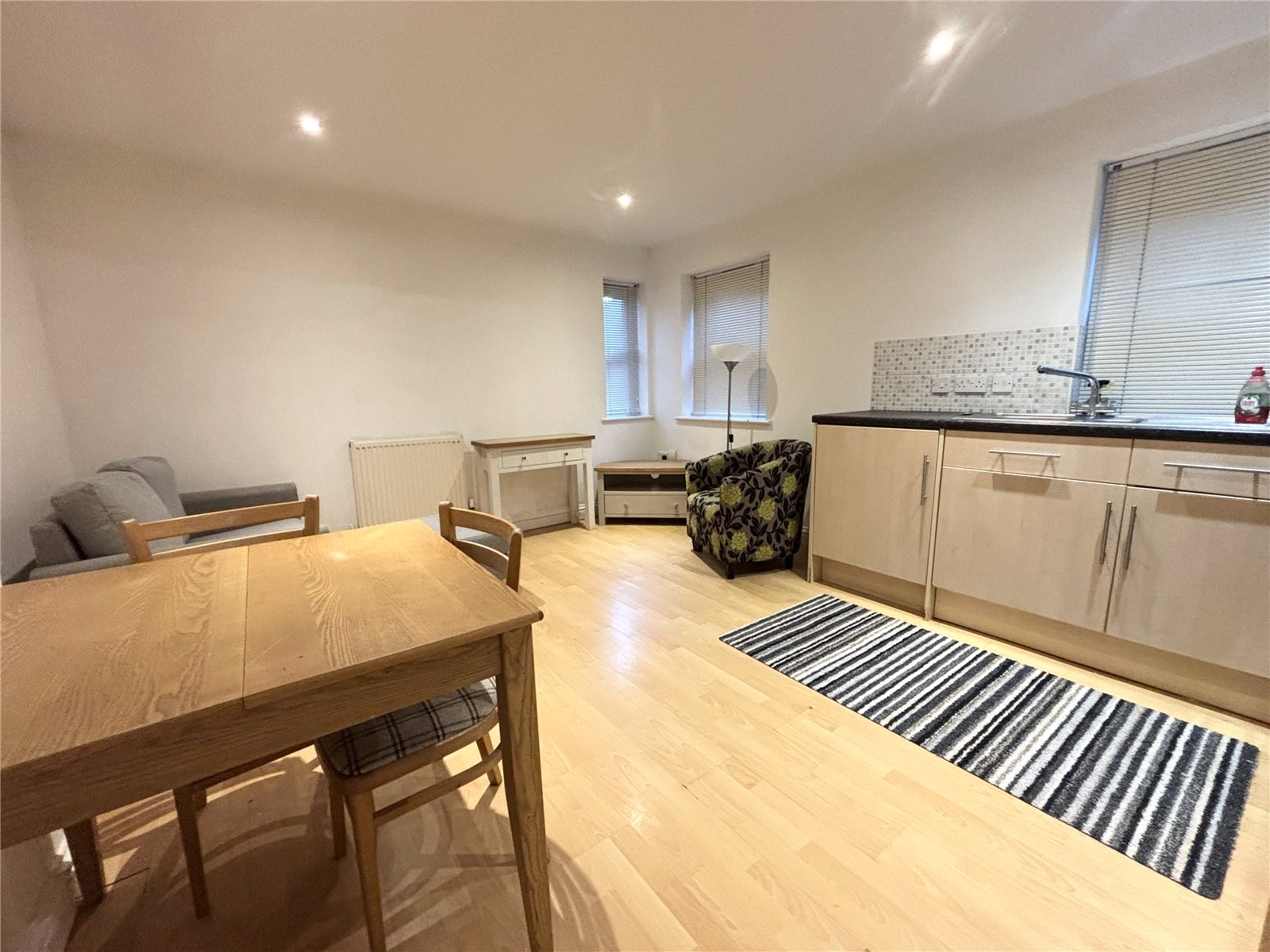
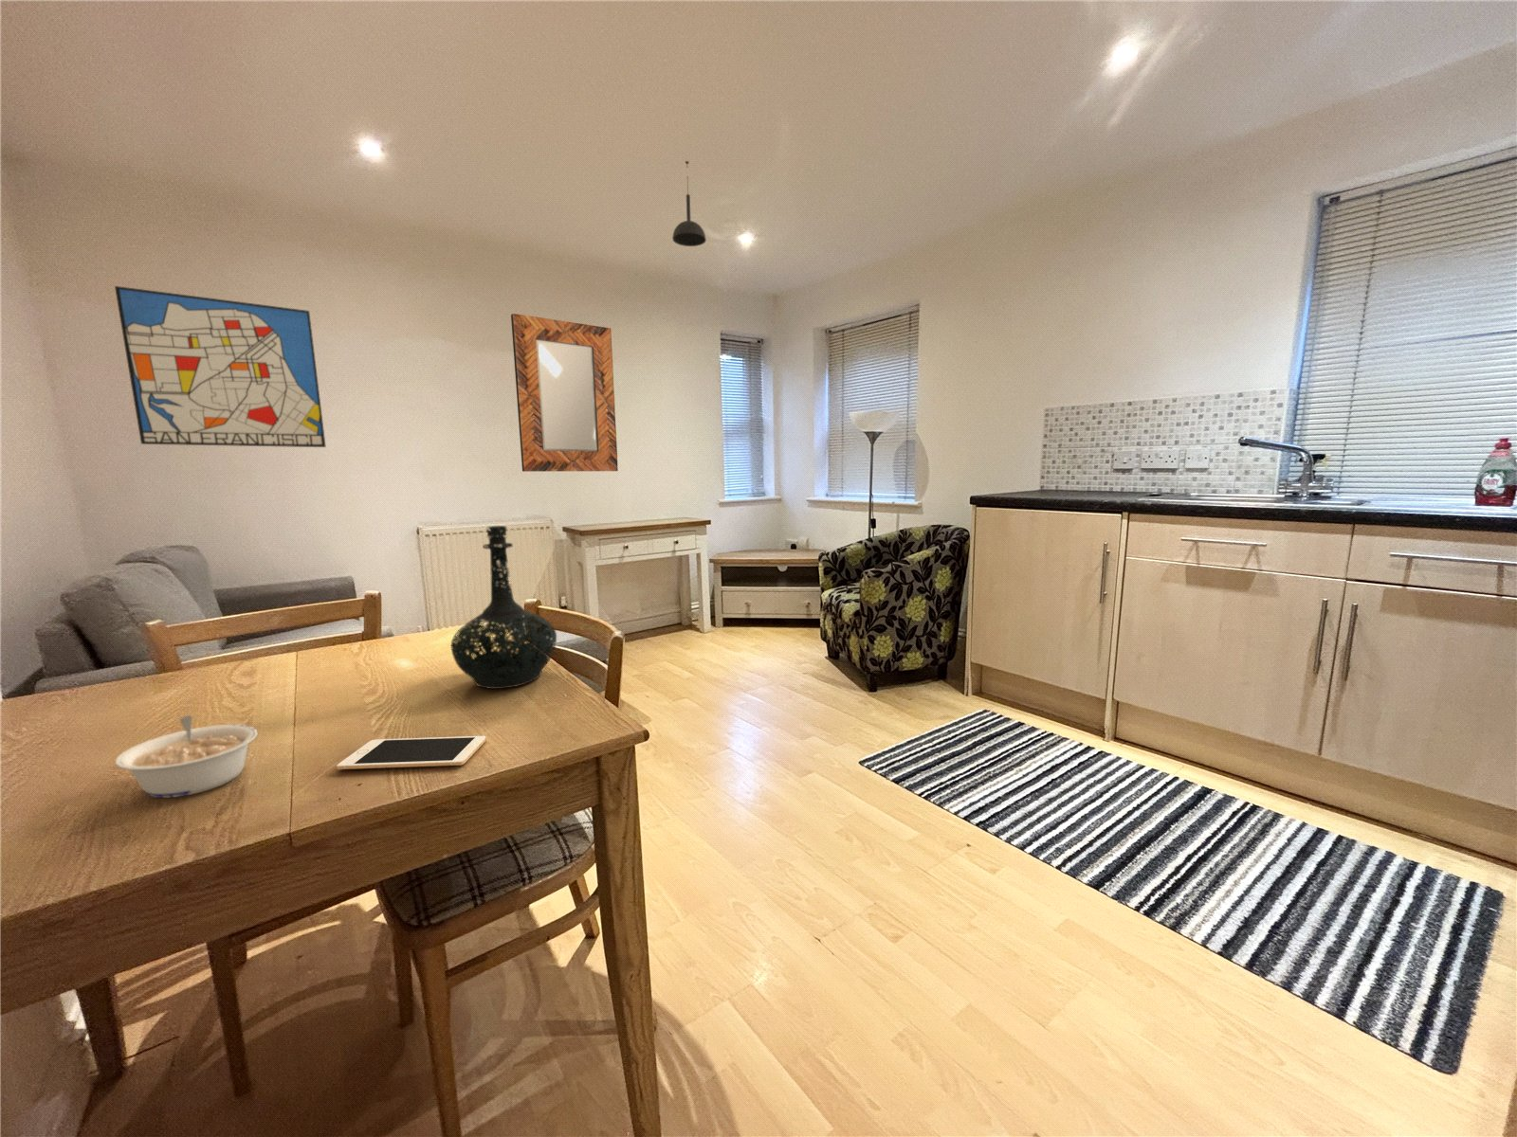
+ home mirror (567, 397)
+ wall art (229, 374)
+ bottle (503, 603)
+ cell phone (414, 751)
+ pendant light (687, 201)
+ legume (189, 758)
